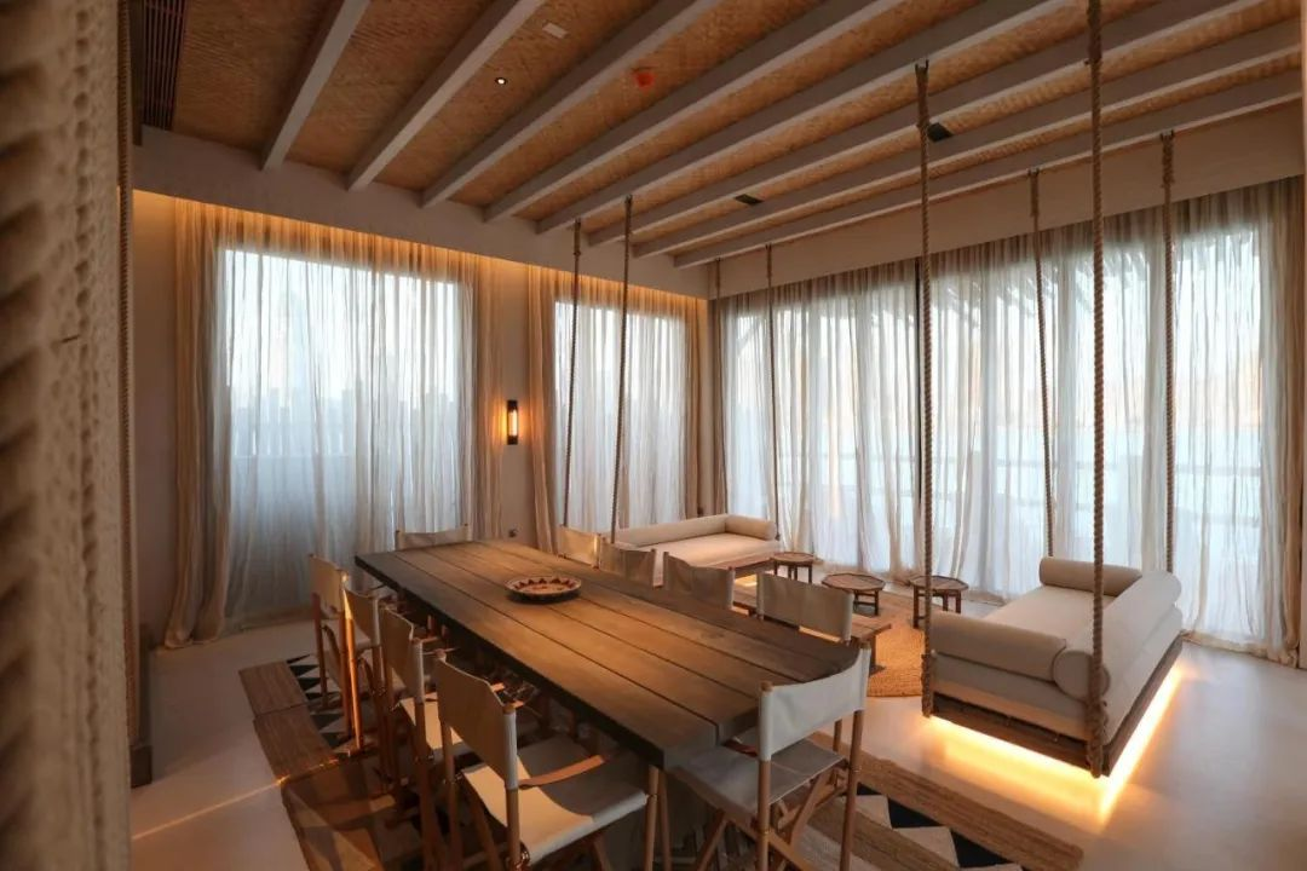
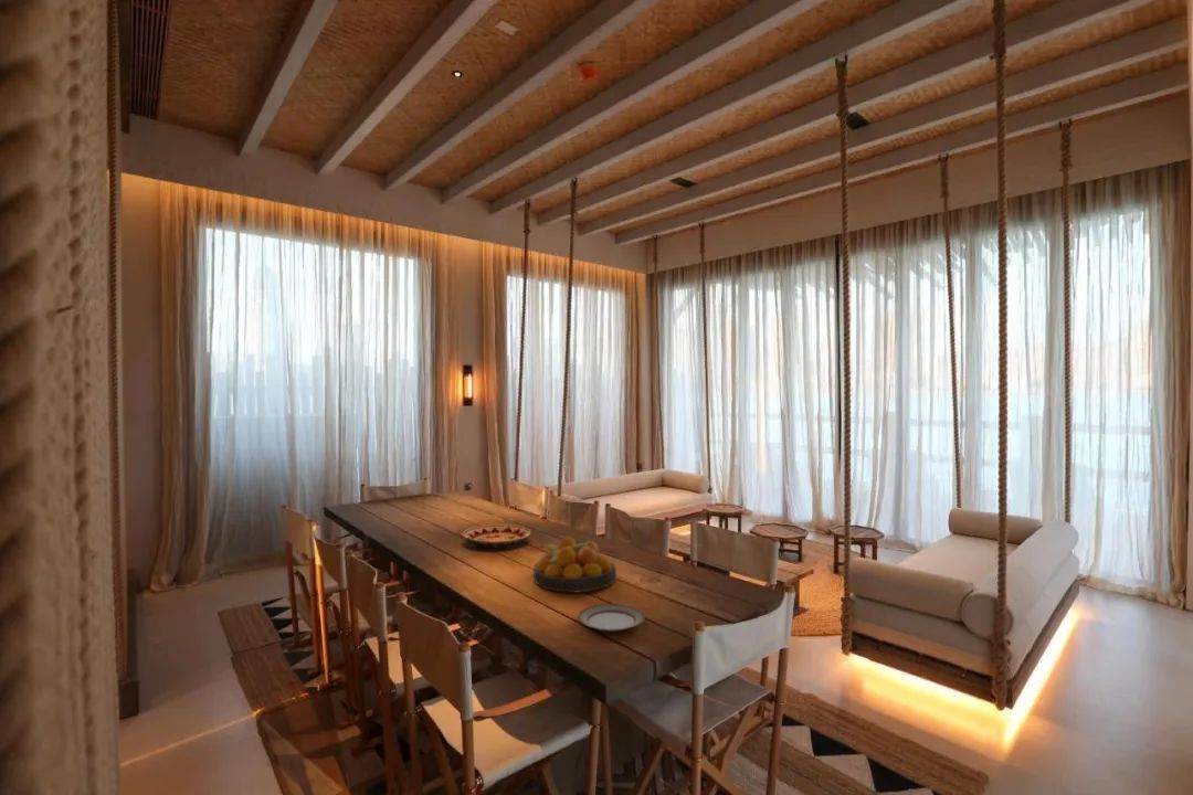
+ fruit bowl (574, 560)
+ plate (611, 618)
